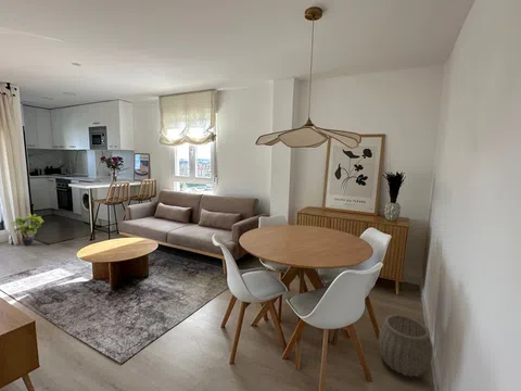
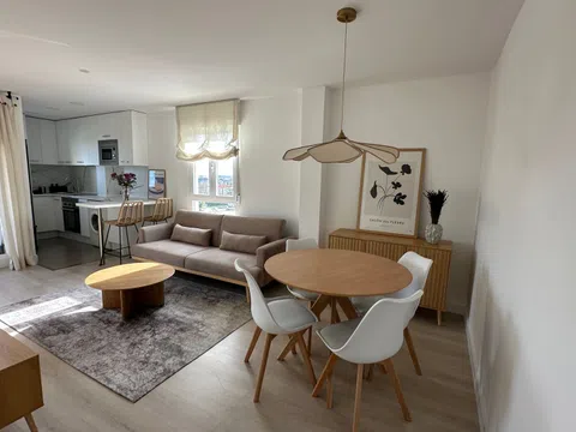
- woven basket (404, 343)
- potted plant (28, 228)
